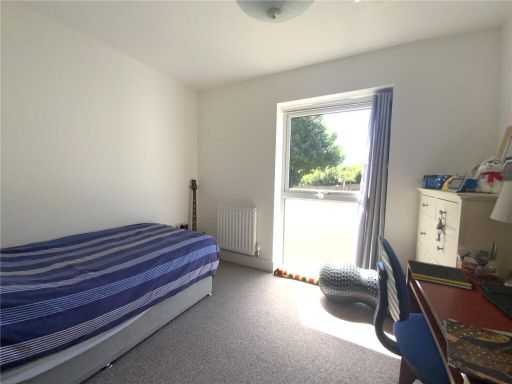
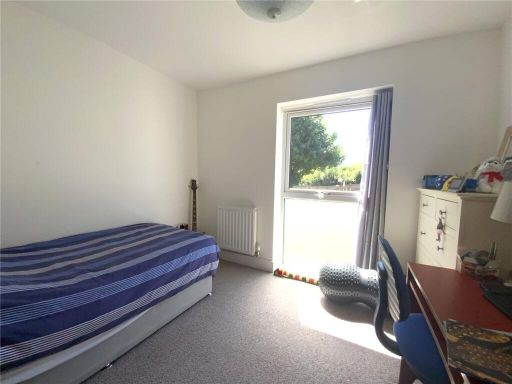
- notepad (436, 273)
